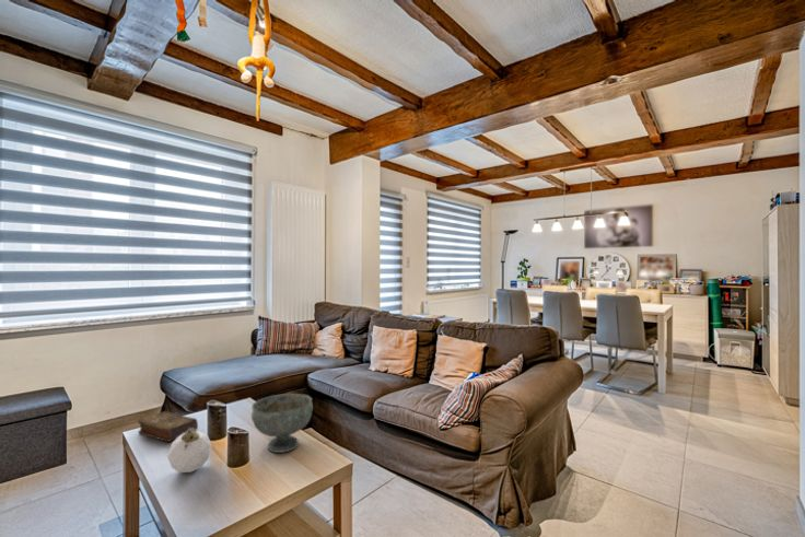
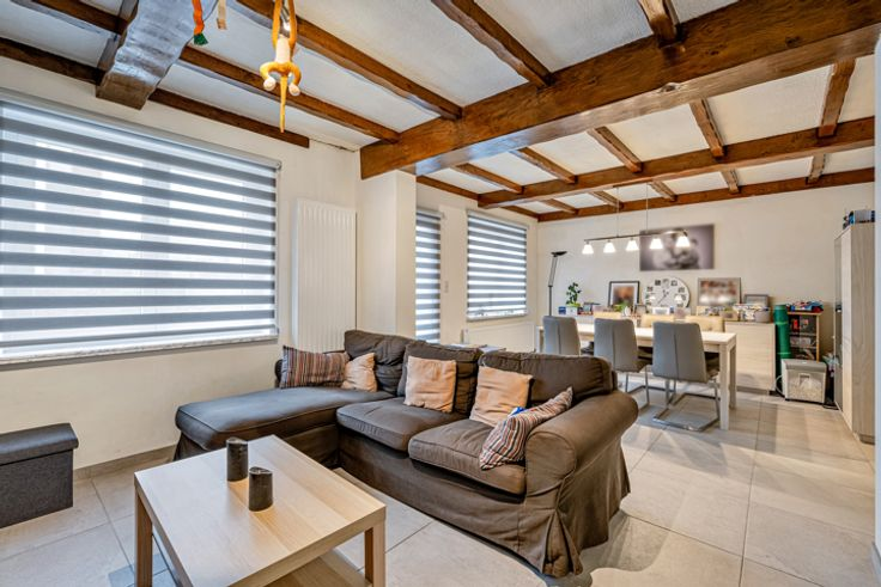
- decorative bowl (282, 422)
- decorative egg (189, 446)
- book (167, 424)
